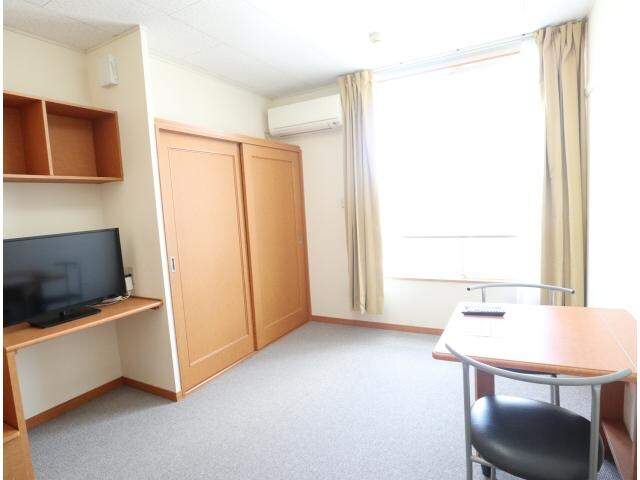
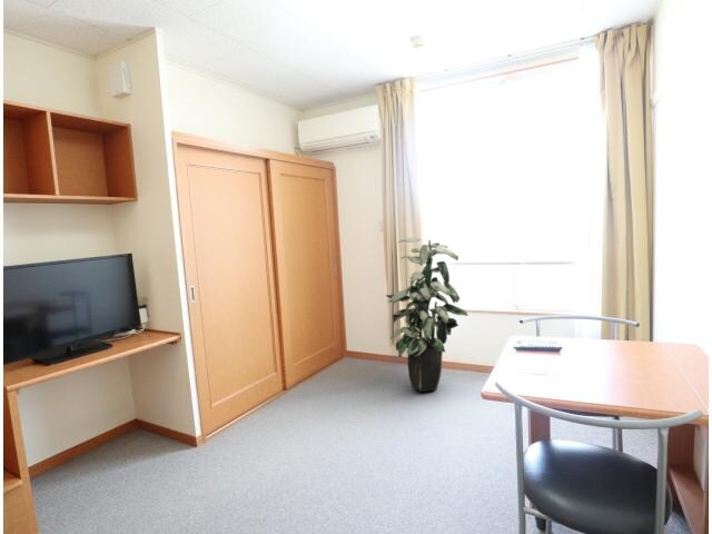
+ indoor plant (423, 313)
